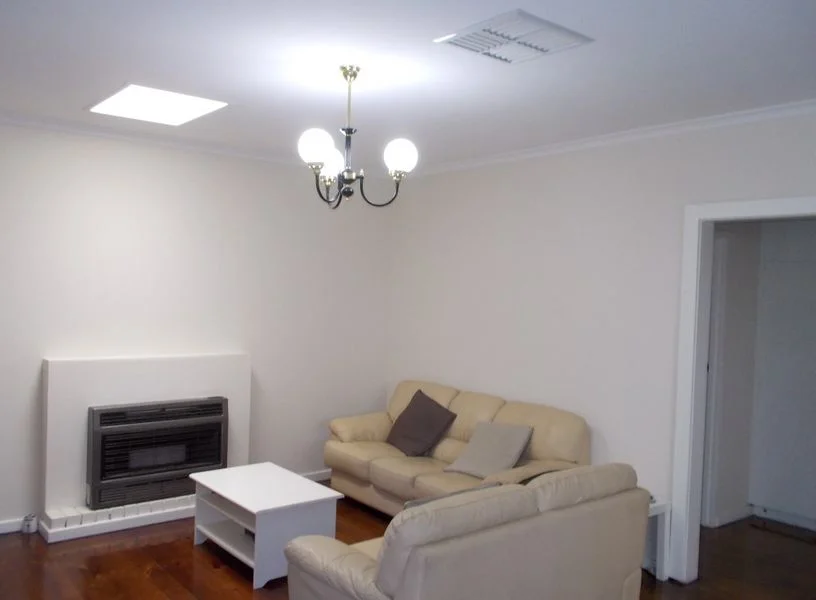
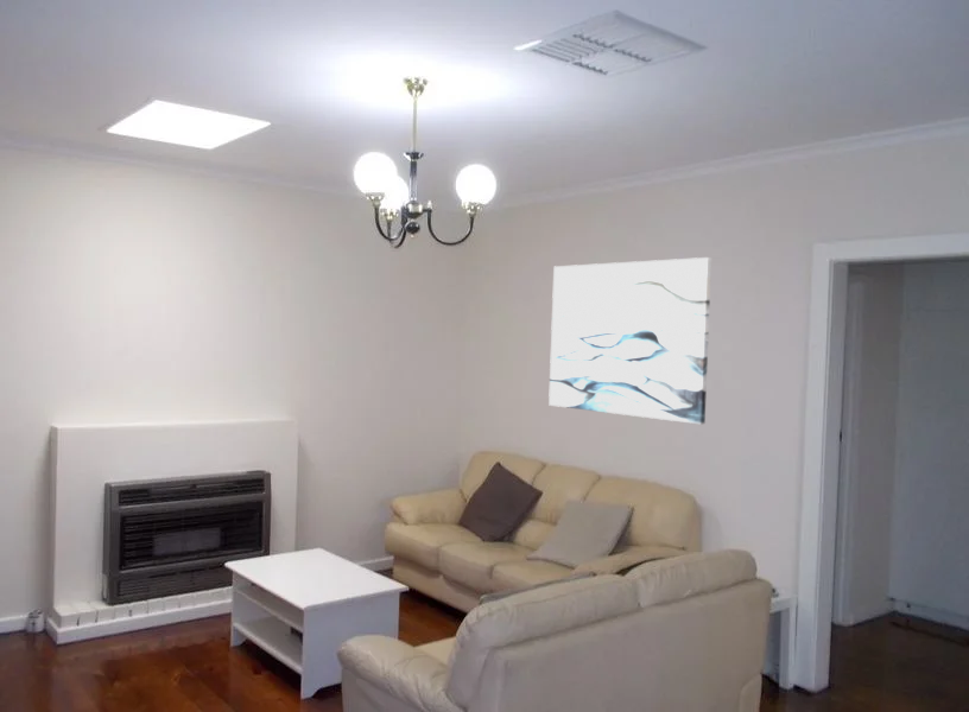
+ wall art (622, 338)
